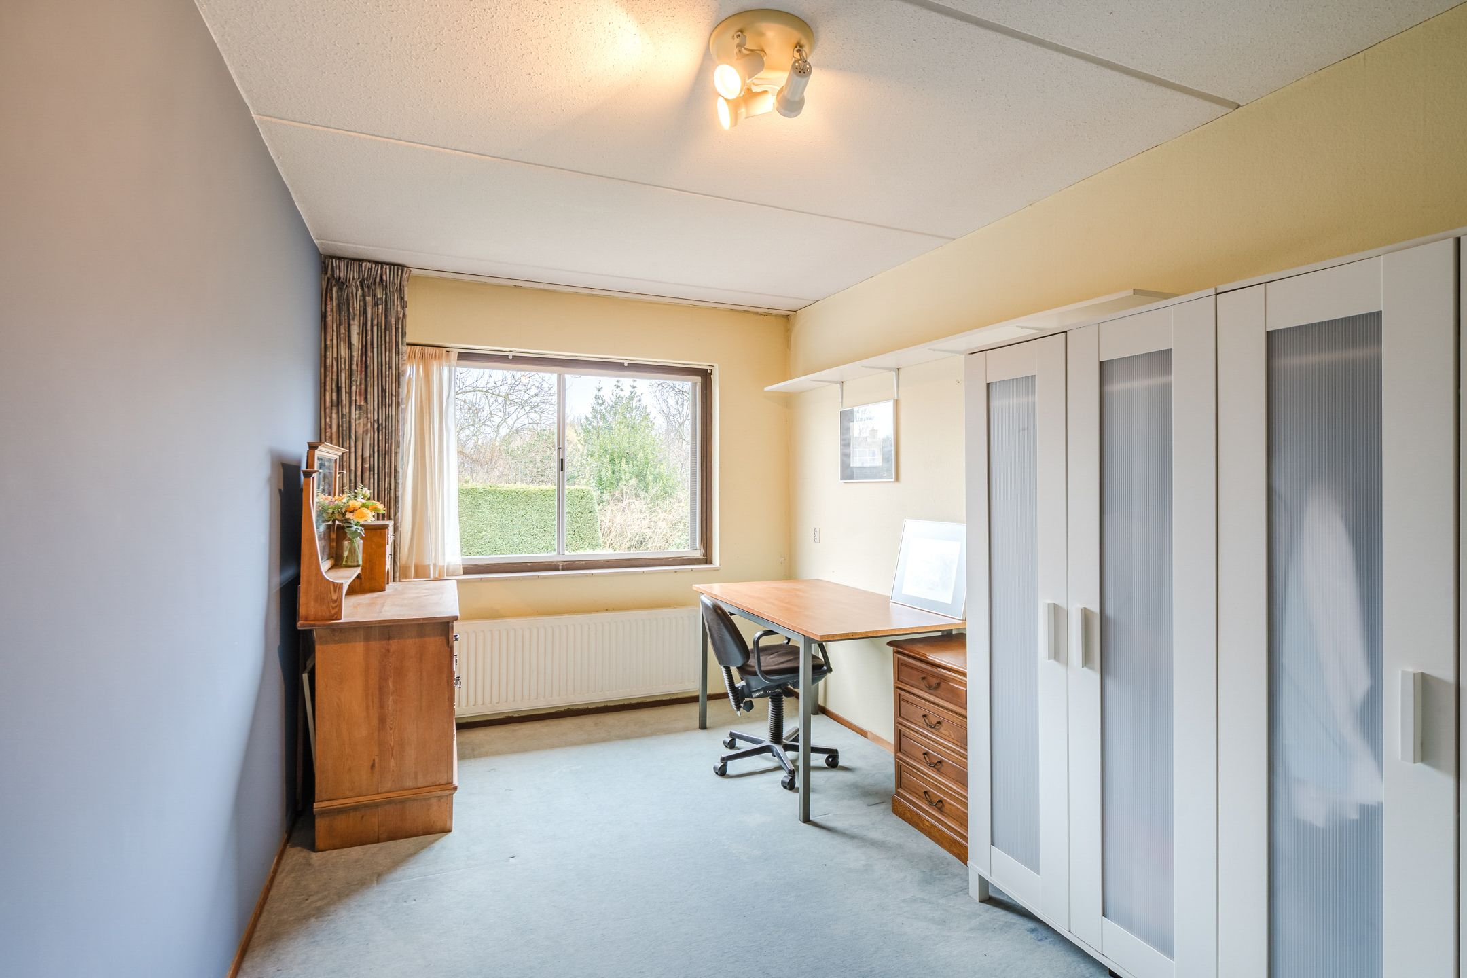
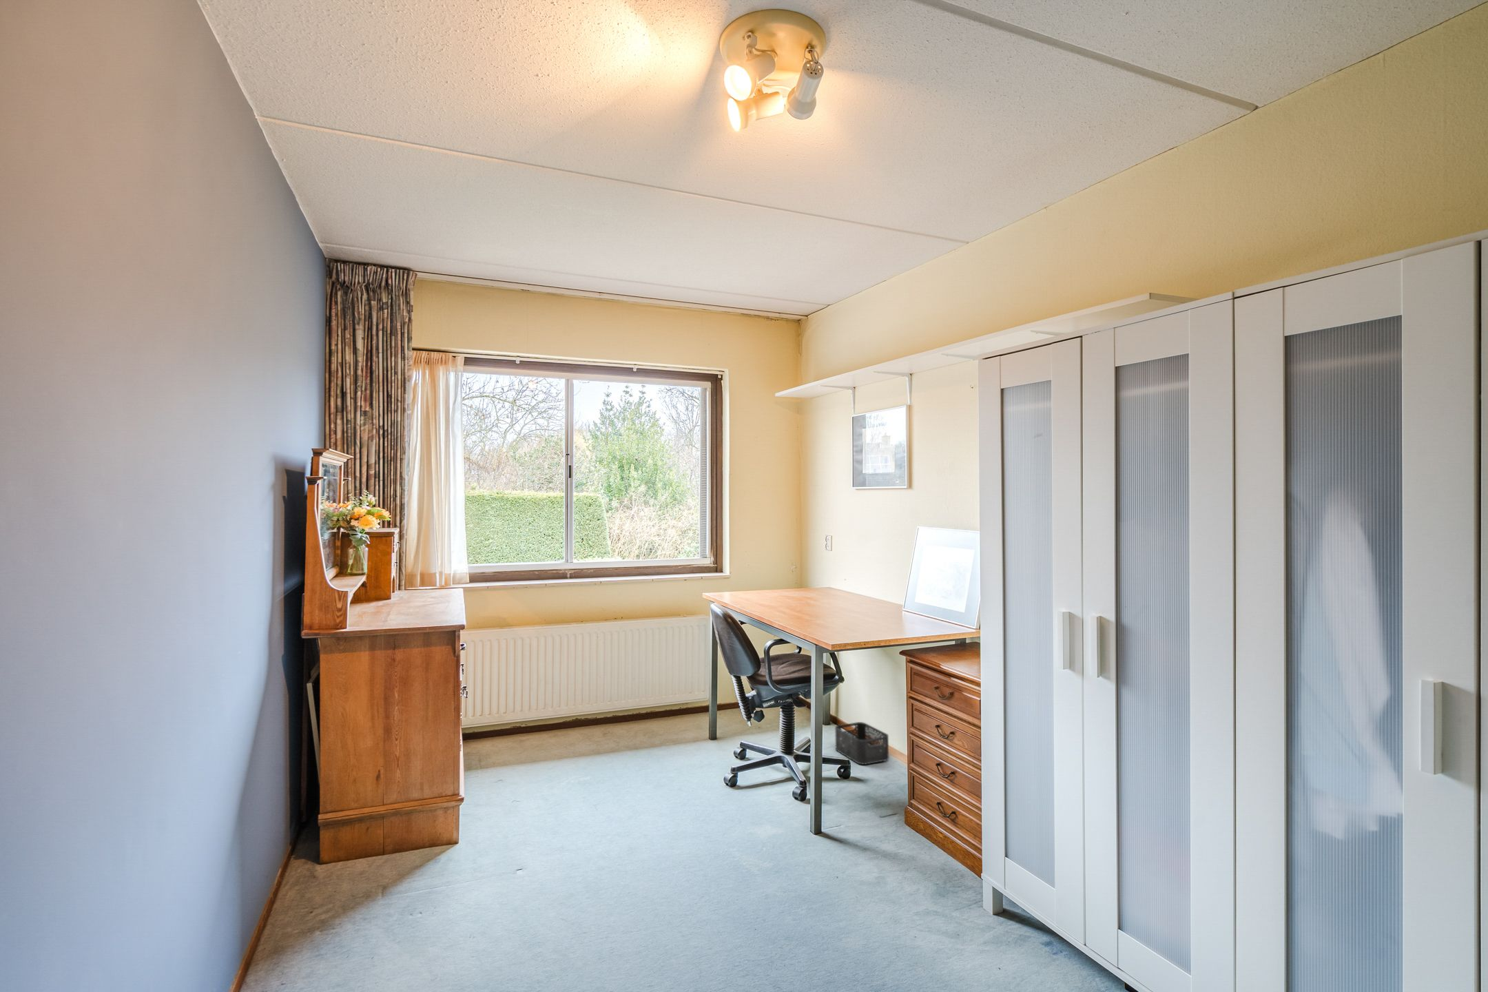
+ storage bin (861, 743)
